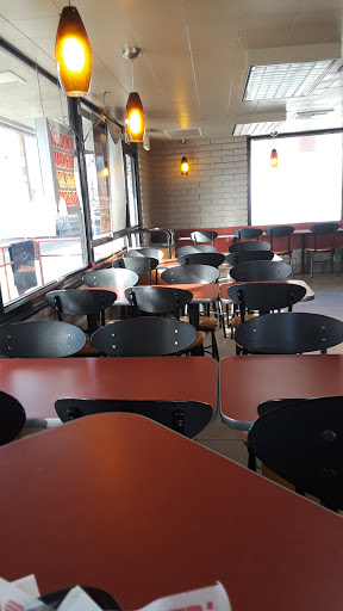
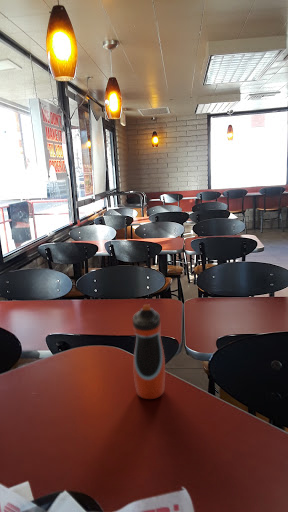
+ water bottle (148, 350)
